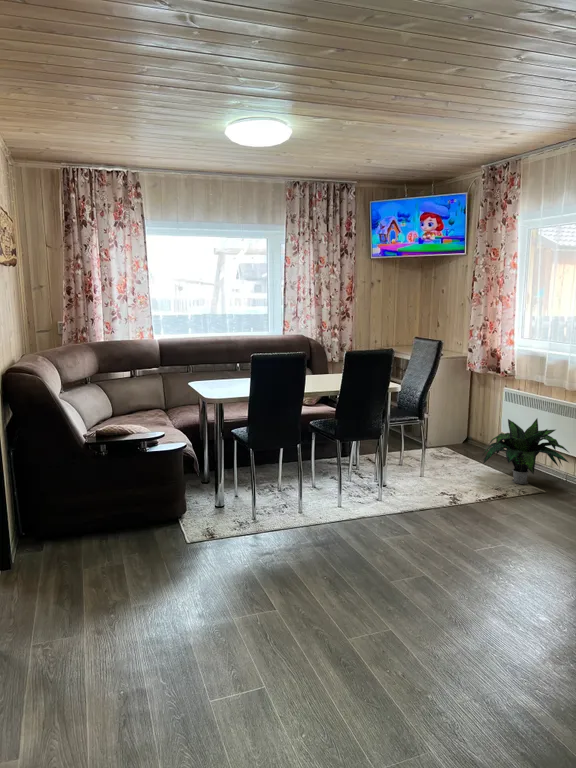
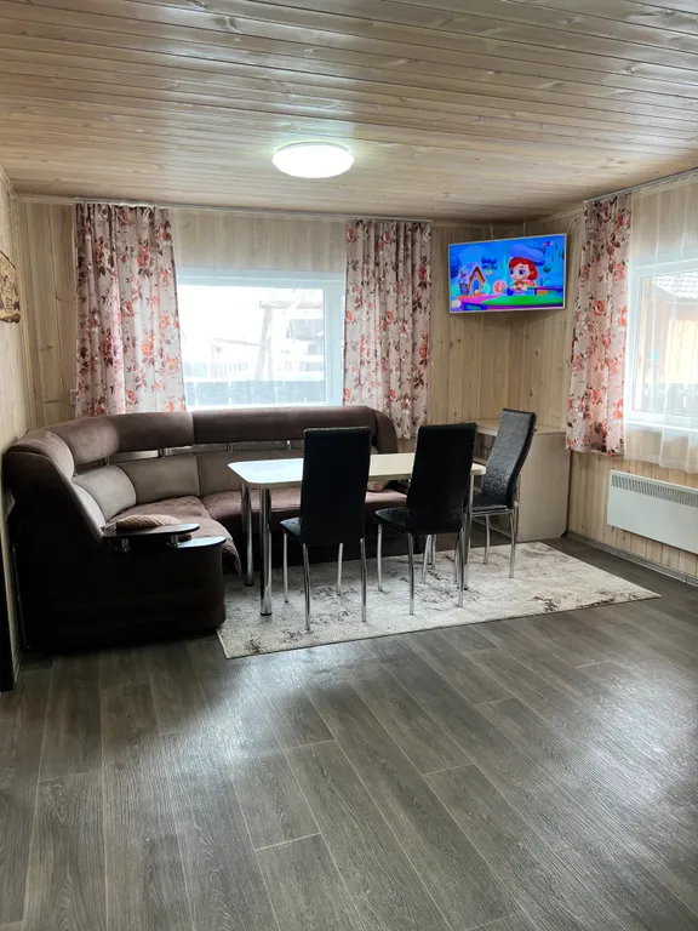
- potted plant (523, 450)
